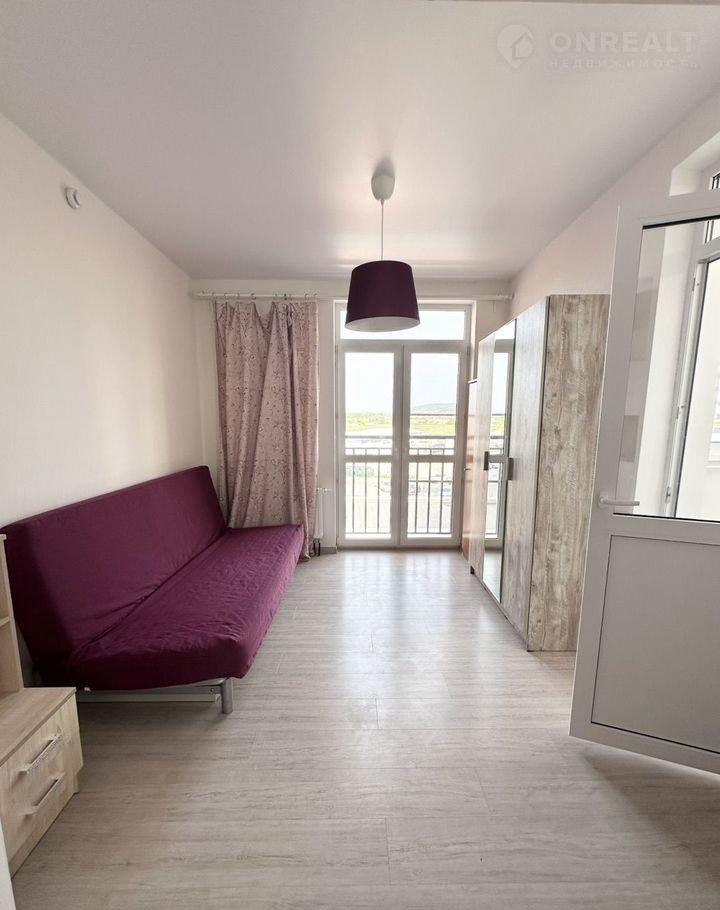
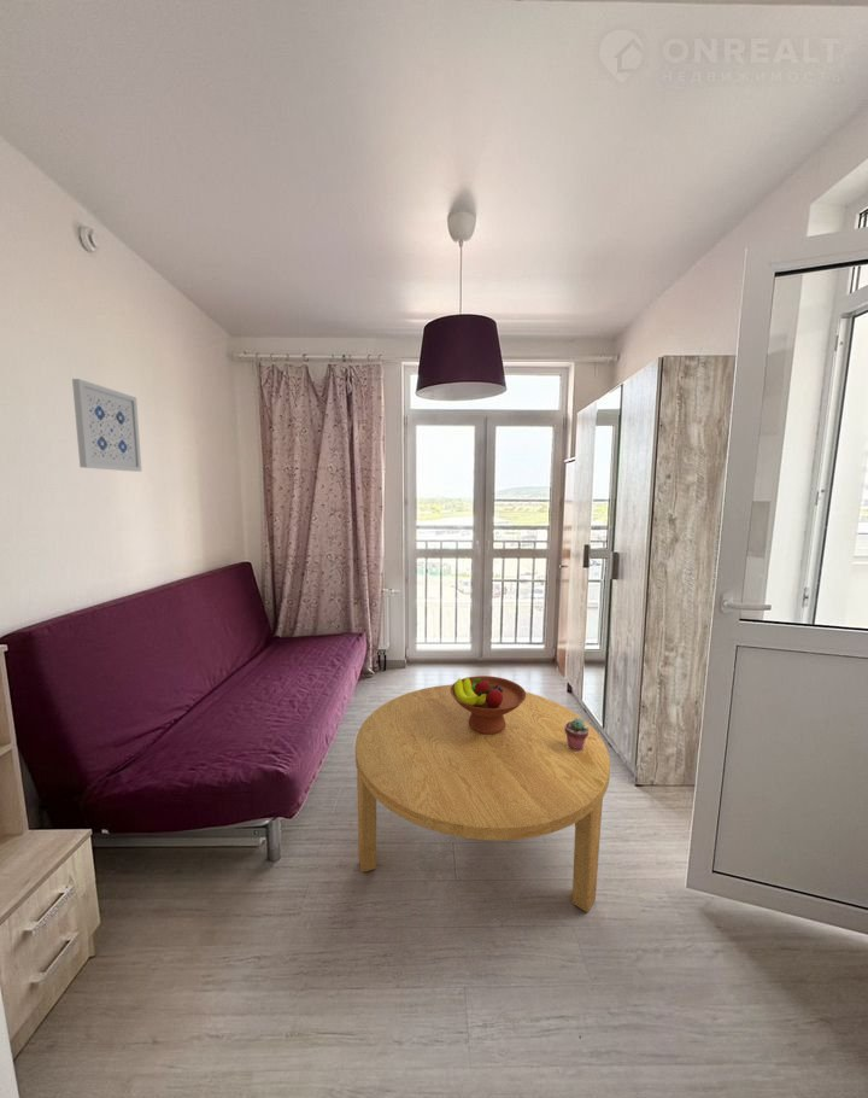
+ wall art (110, 430)
+ coffee table (477, 785)
+ potted succulent (576, 732)
+ fruit bowl (487, 701)
